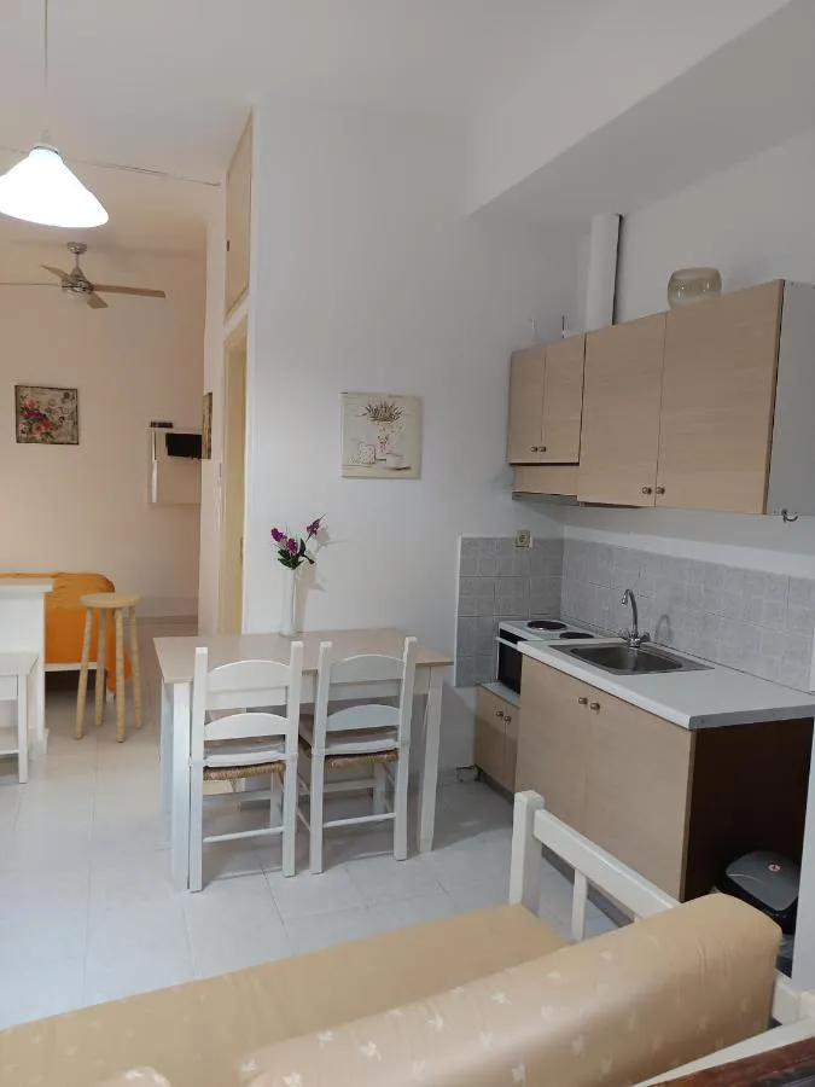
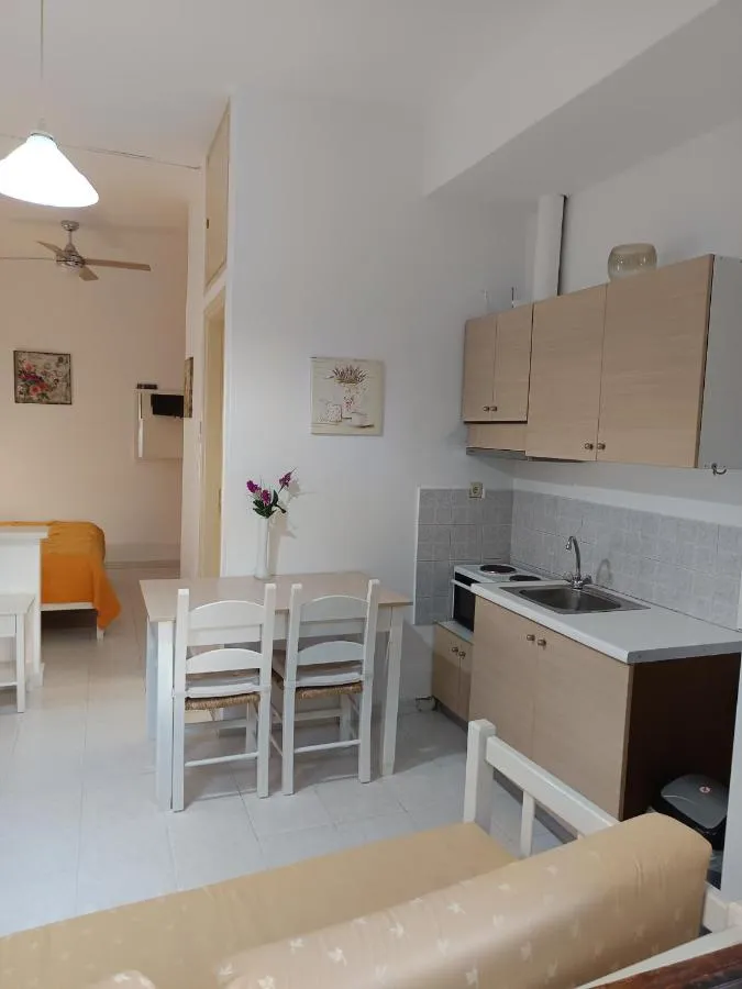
- stool (104, 664)
